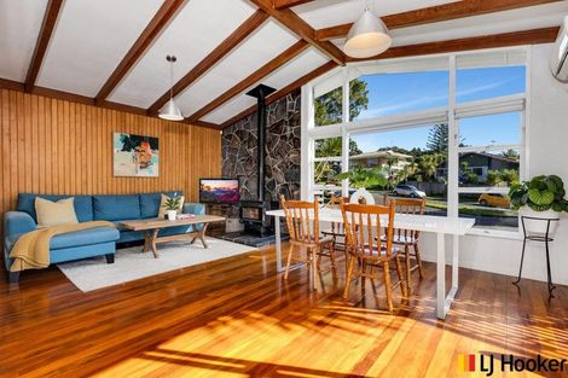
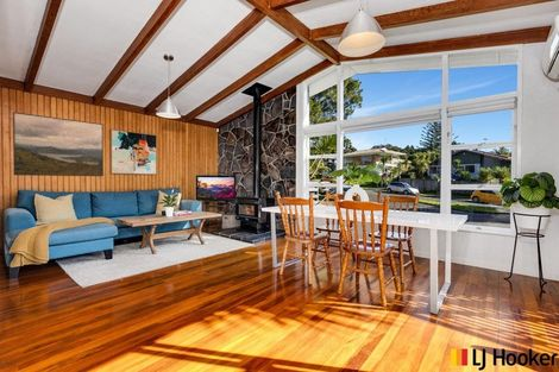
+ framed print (62, 146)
